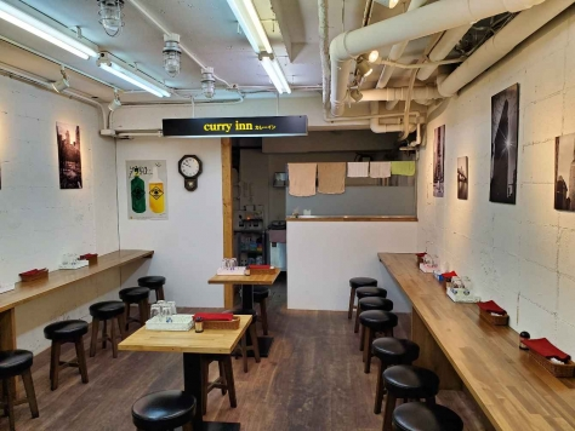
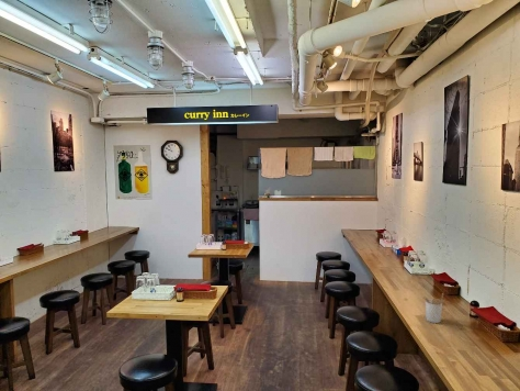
+ utensil holder (434, 308)
